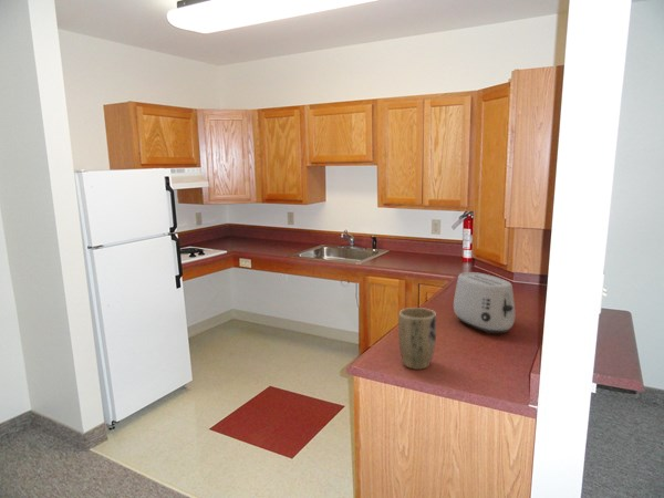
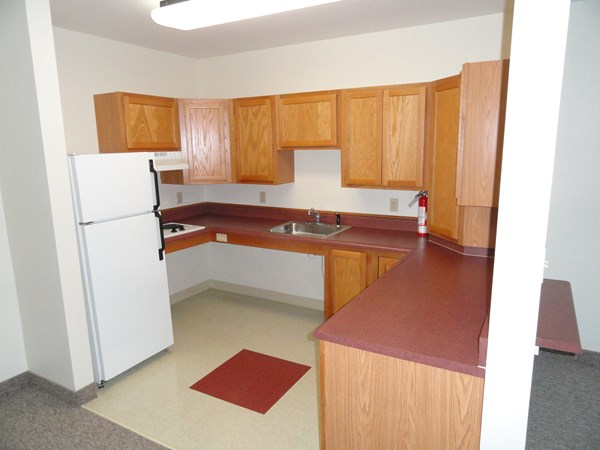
- plant pot (416, 339)
- toaster (483, 302)
